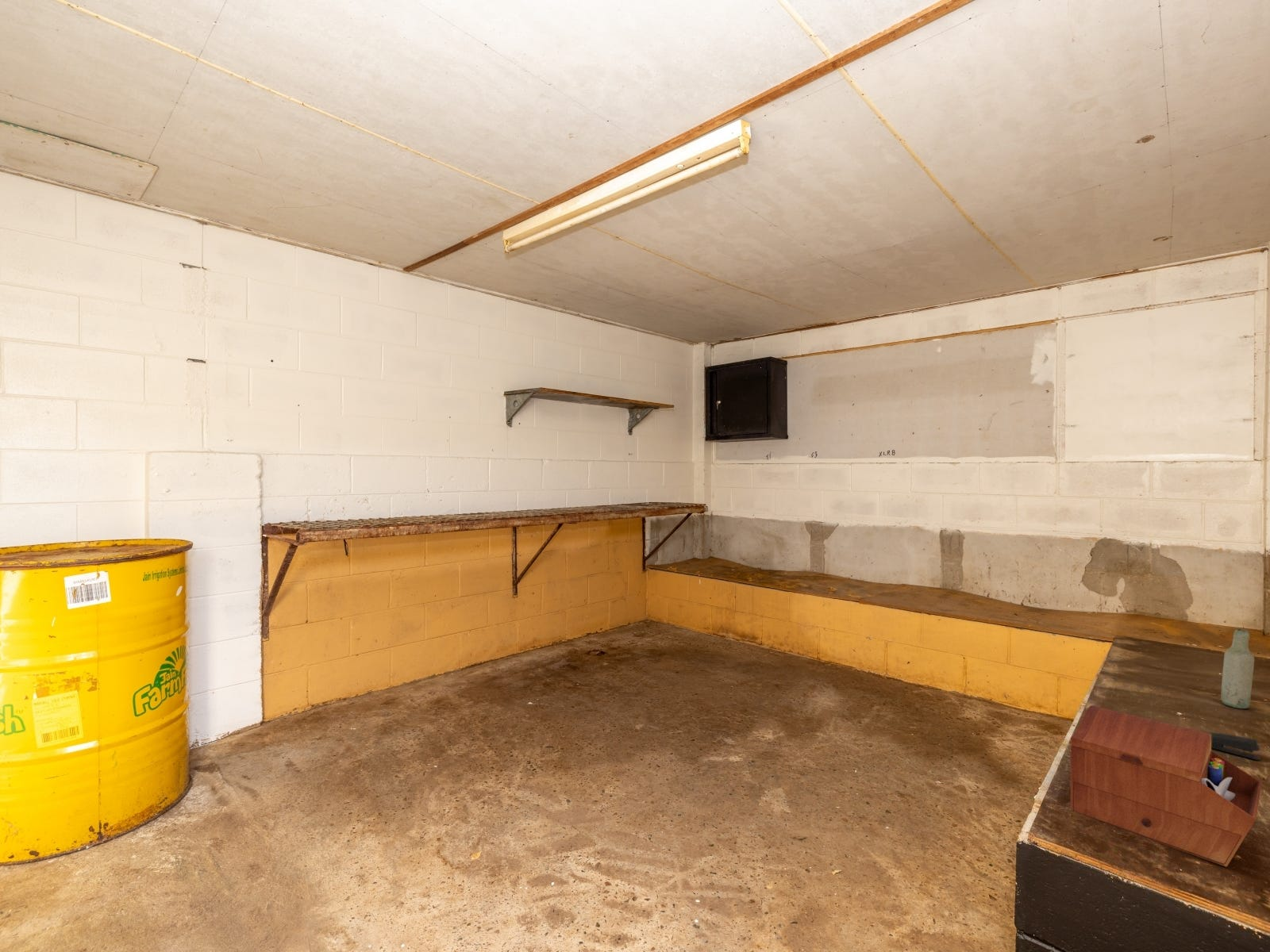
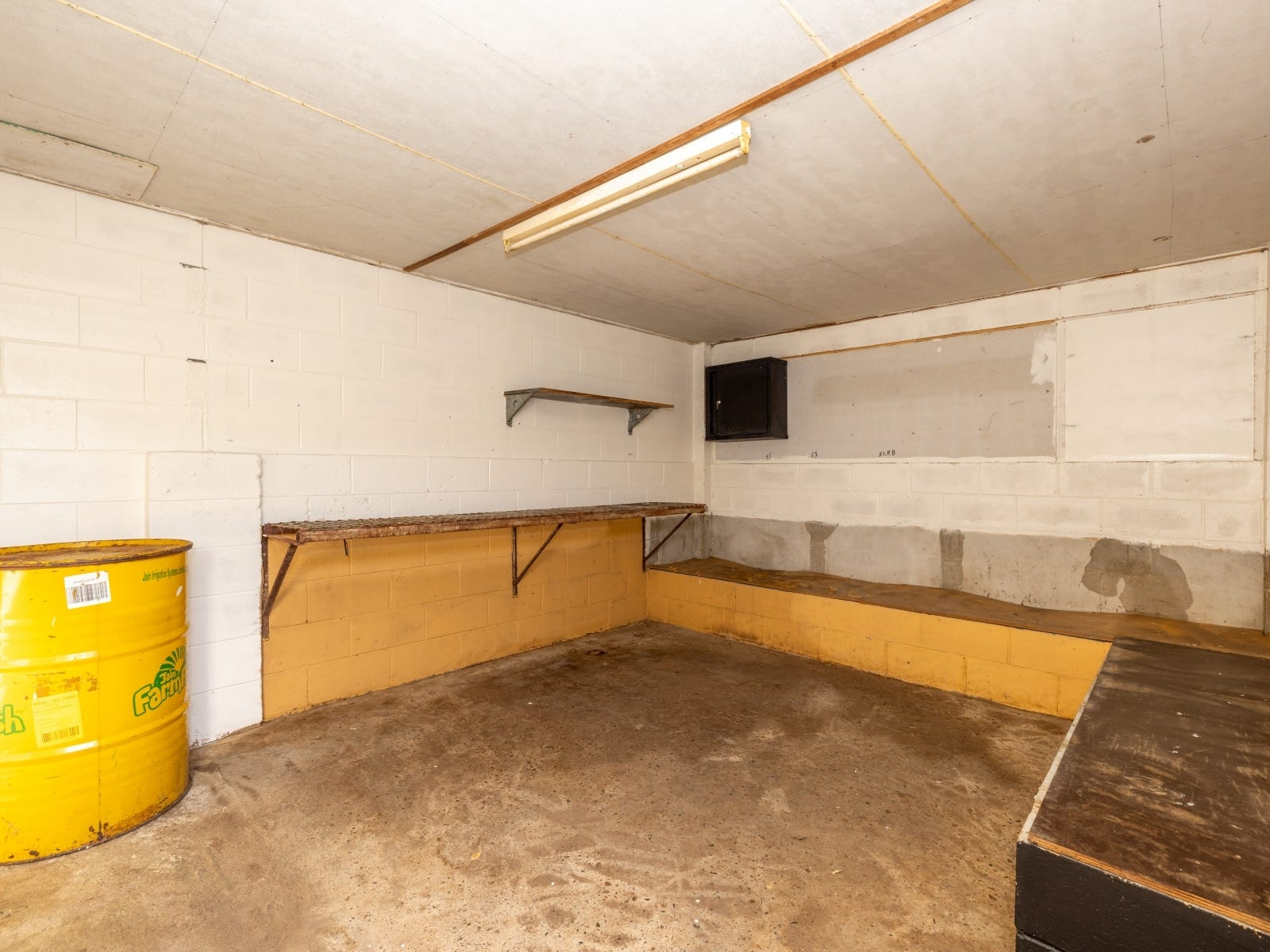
- stapler (1226, 742)
- bottle (1237, 667)
- sewing box (1162, 779)
